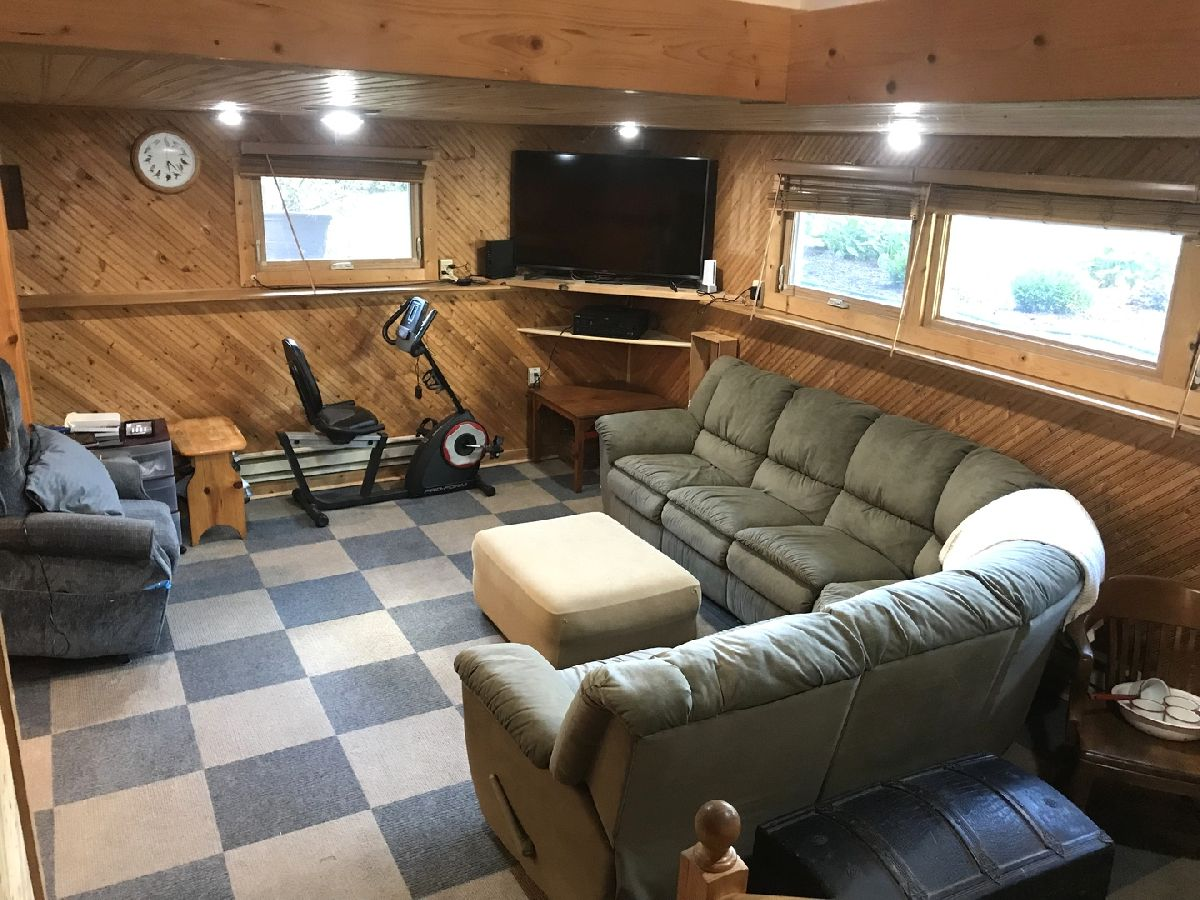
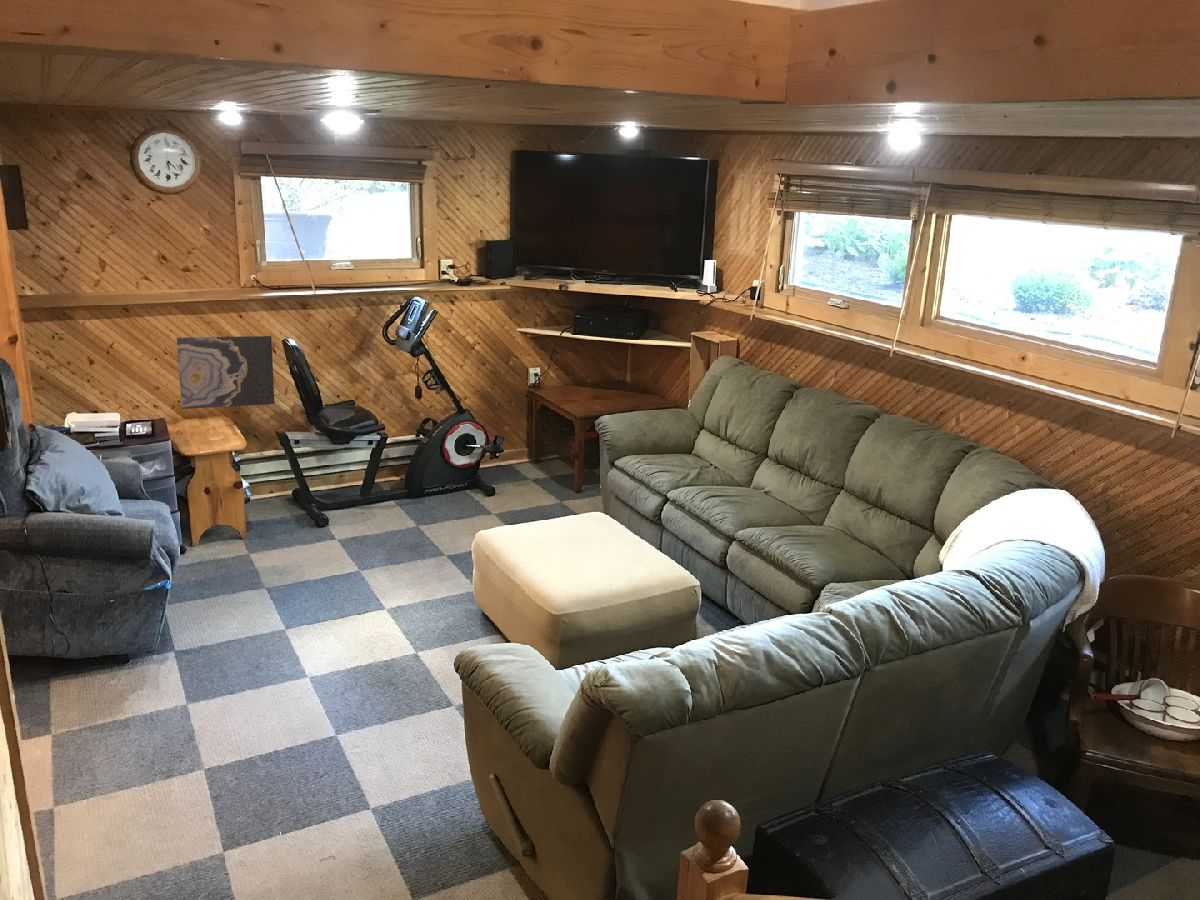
+ wall art (227, 371)
